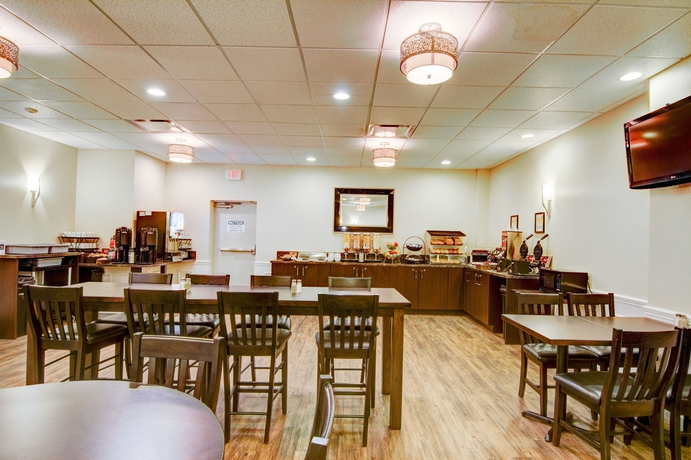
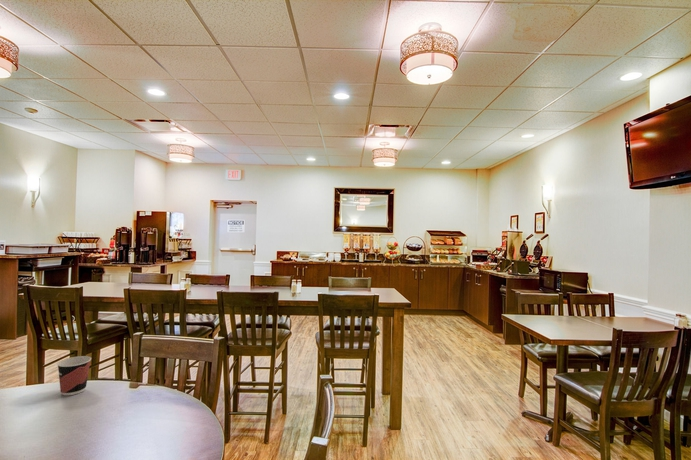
+ cup (74, 375)
